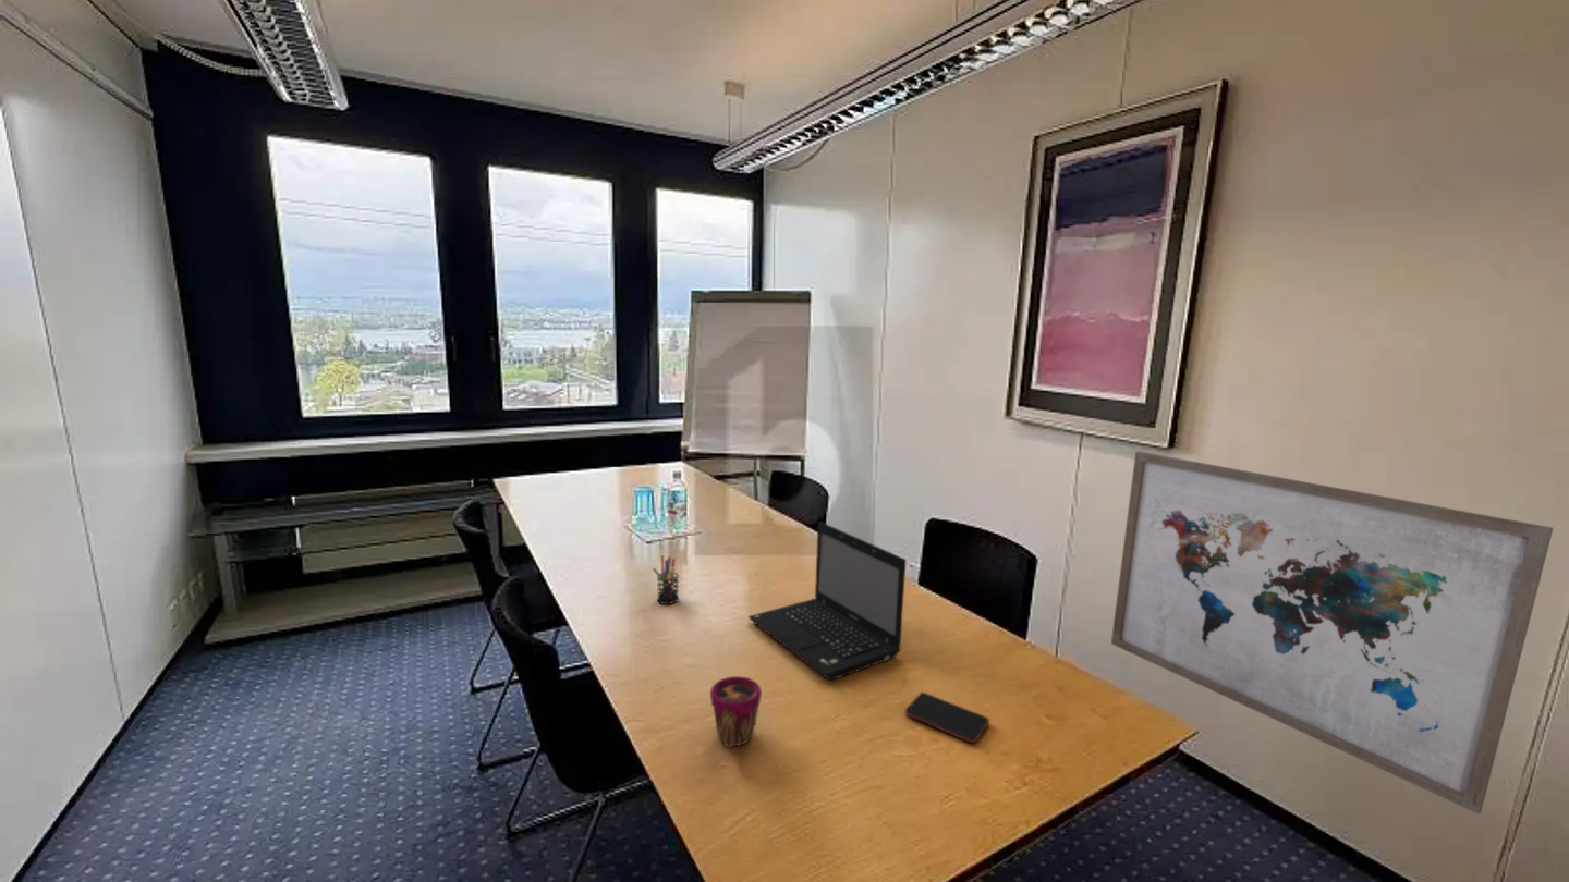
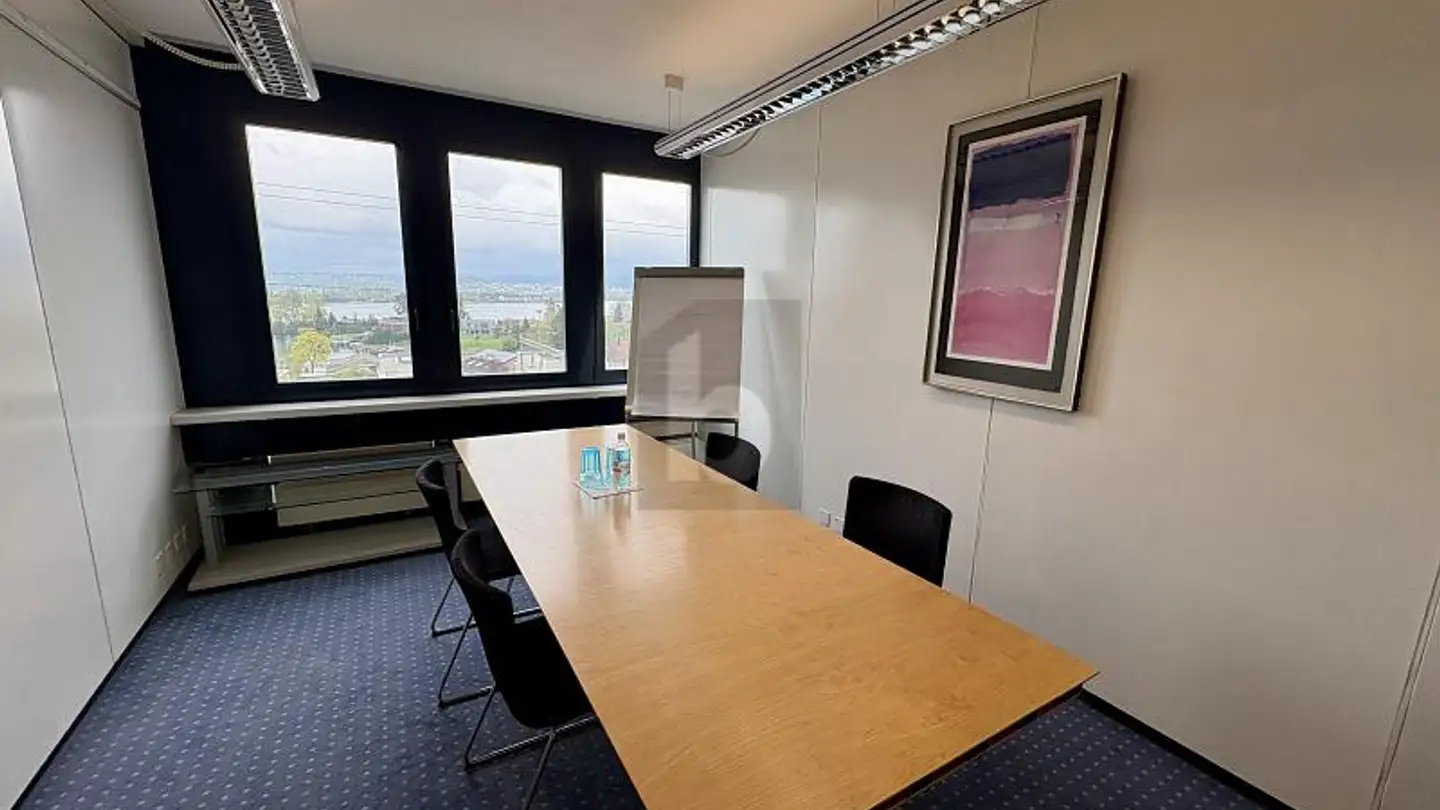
- smartphone (946, 715)
- cup (733, 716)
- laptop (823, 592)
- pen holder (665, 579)
- wall art (1277, 600)
